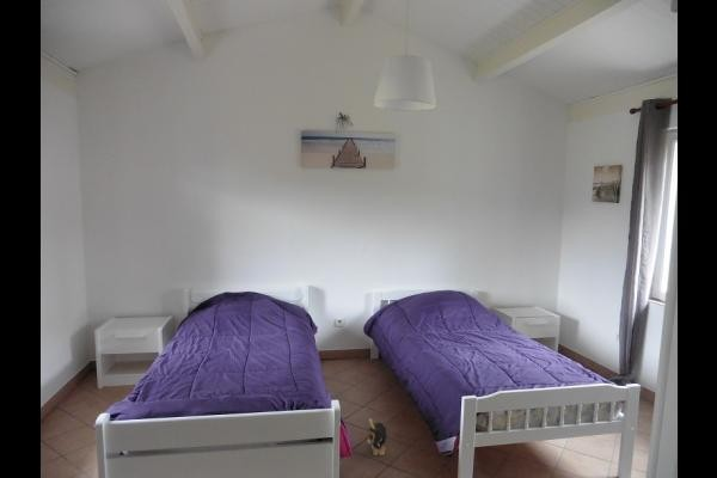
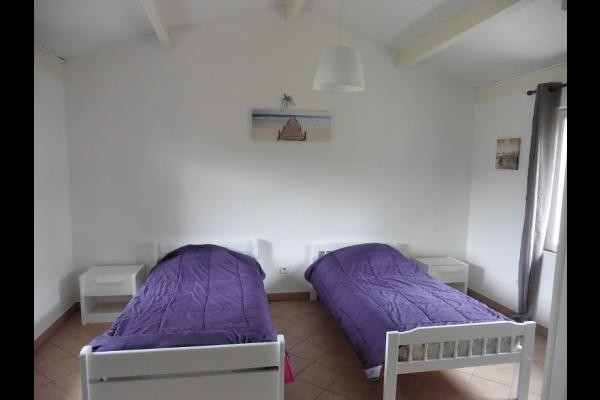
- plush toy (376, 435)
